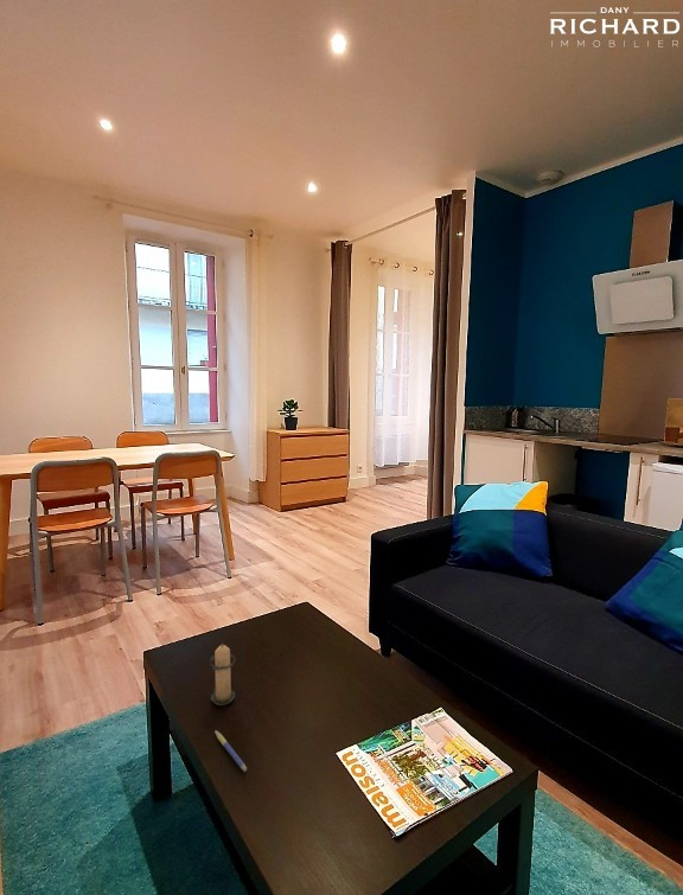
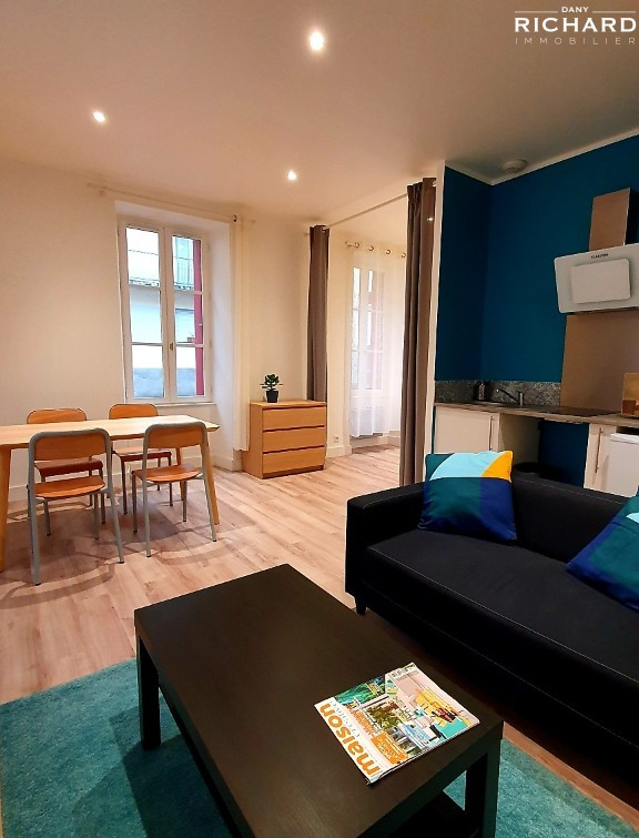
- pen (229, 748)
- candle (222, 670)
